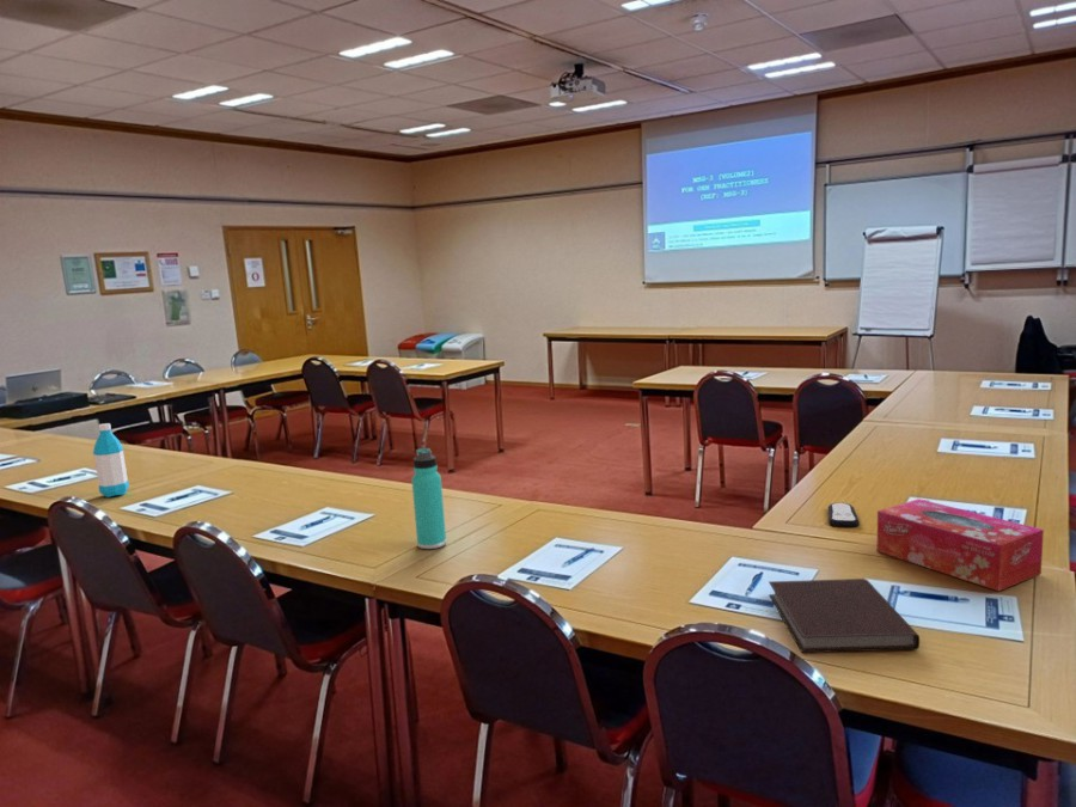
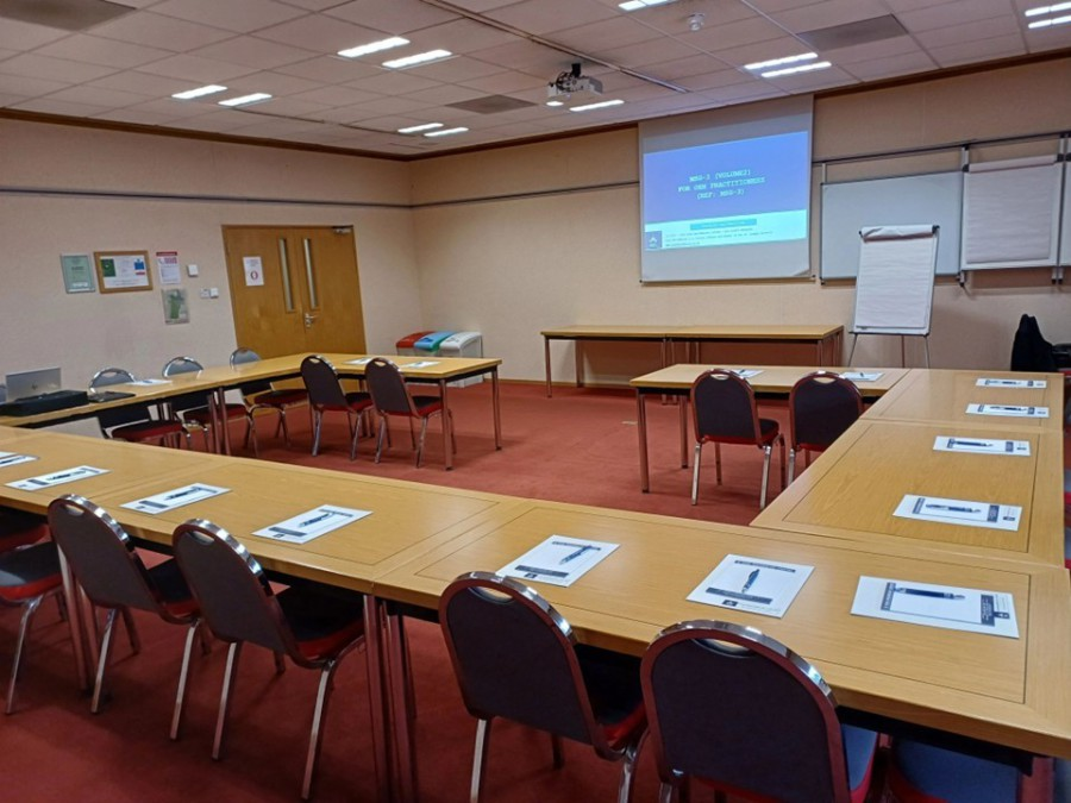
- tissue box (955, 540)
- remote control (842, 514)
- notebook (837, 612)
- water bottle (109, 459)
- thermos bottle (428, 497)
